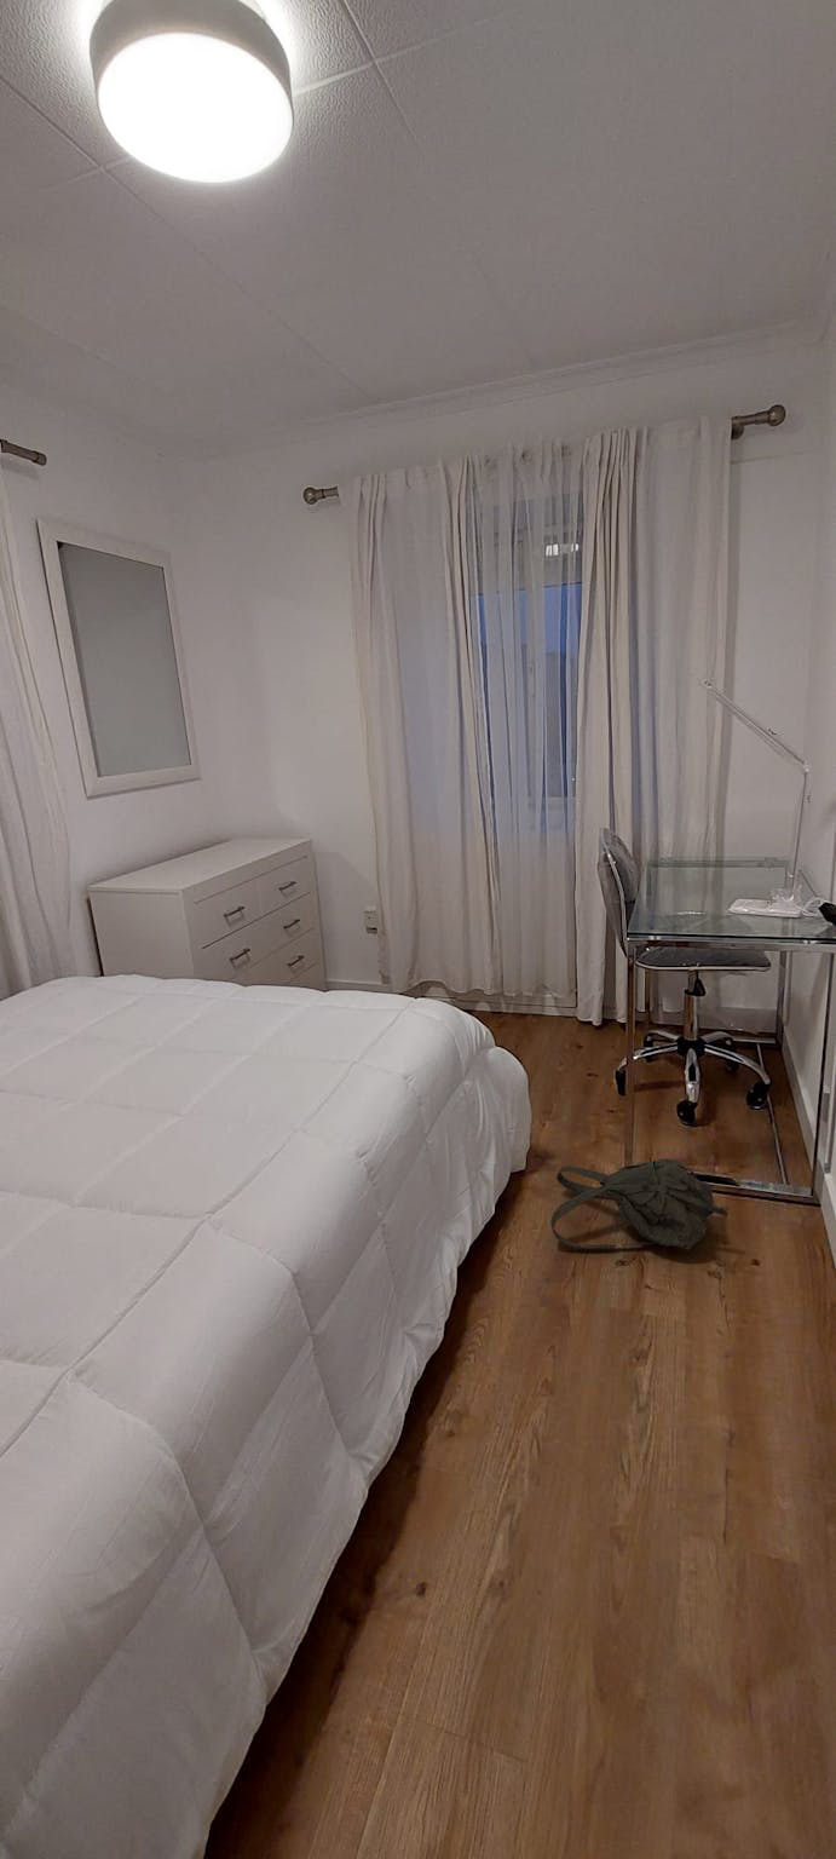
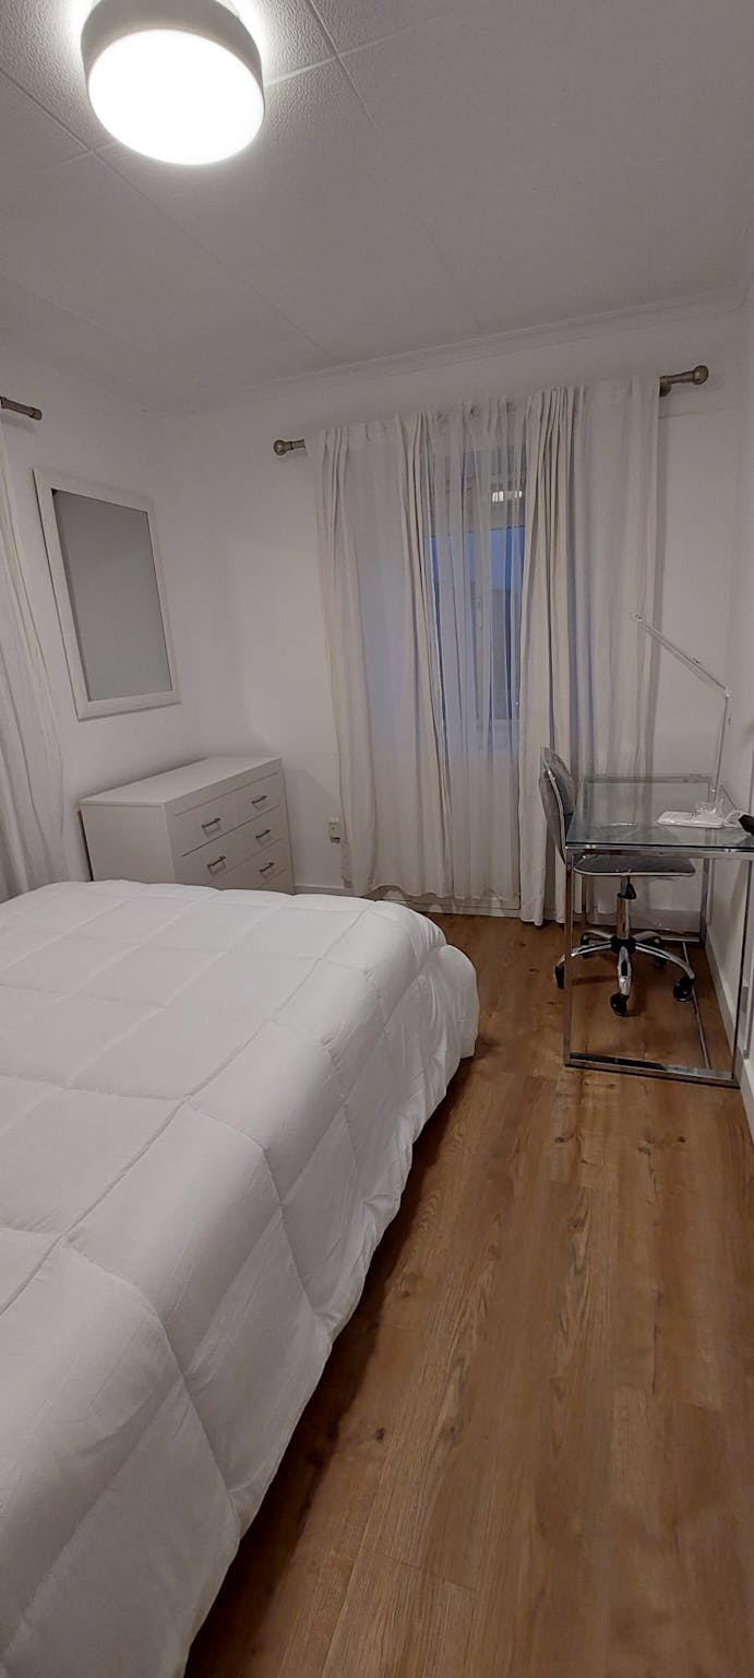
- backpack (636, 1193)
